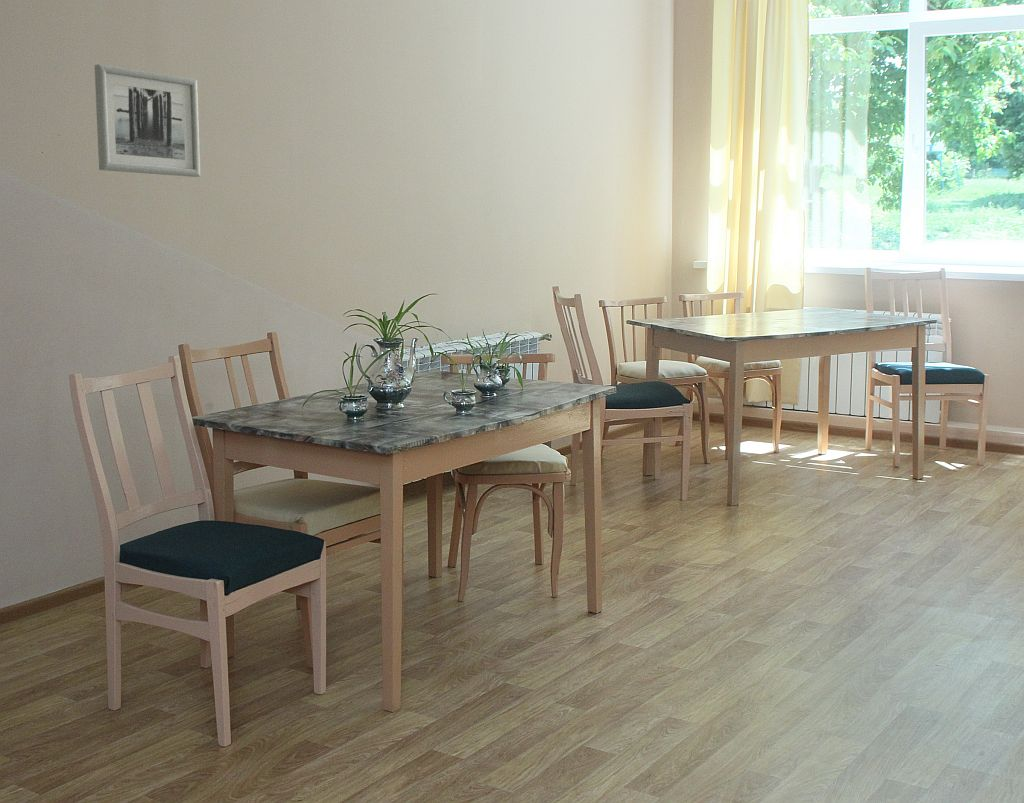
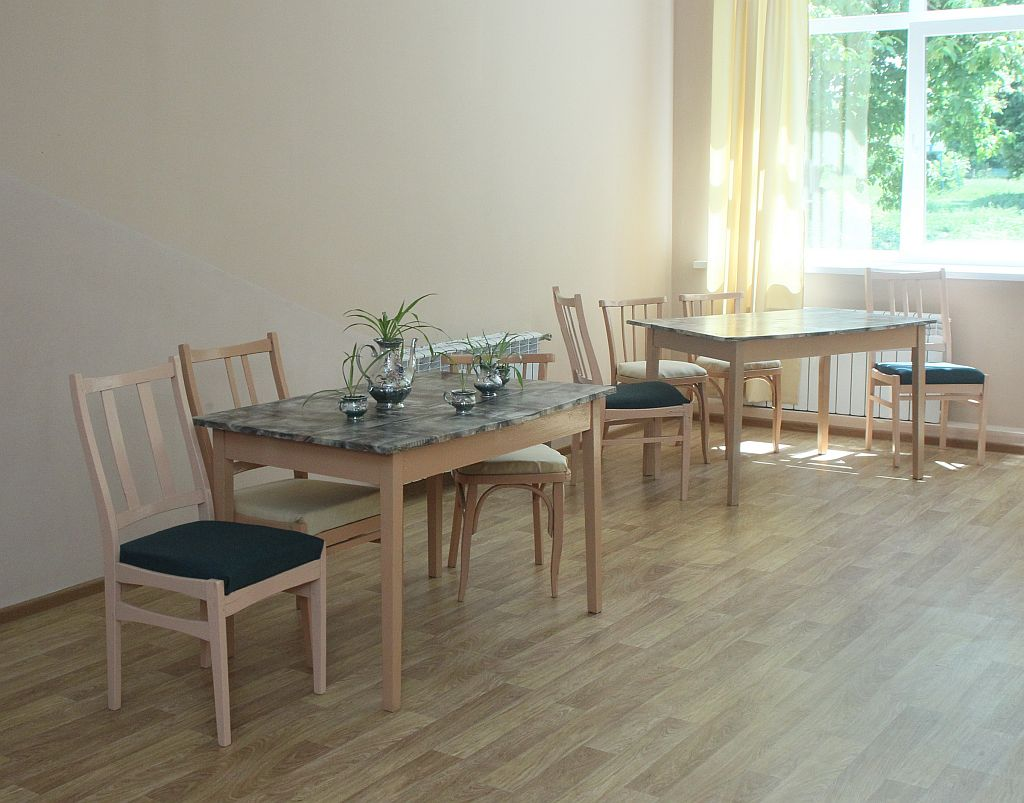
- wall art (149, 123)
